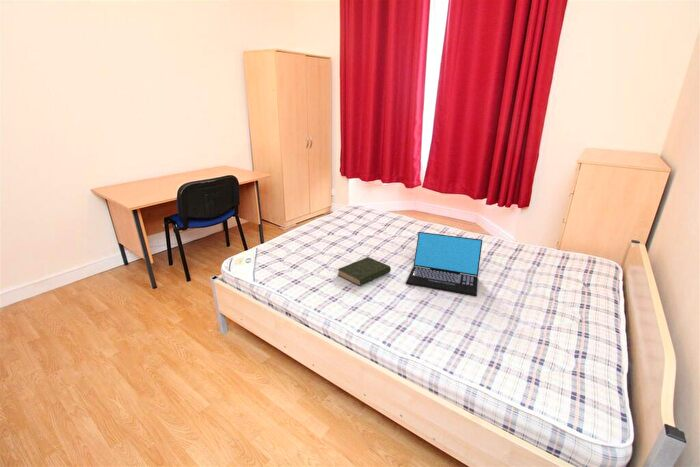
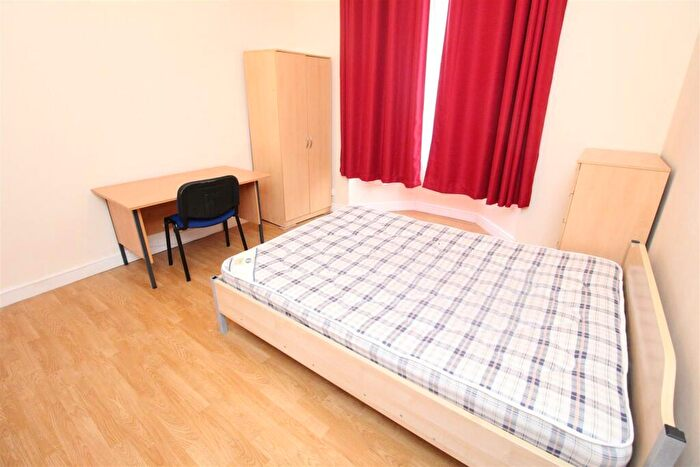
- book (364, 270)
- laptop (445, 261)
